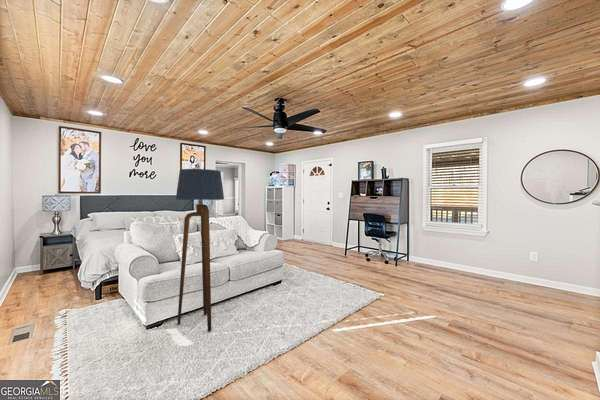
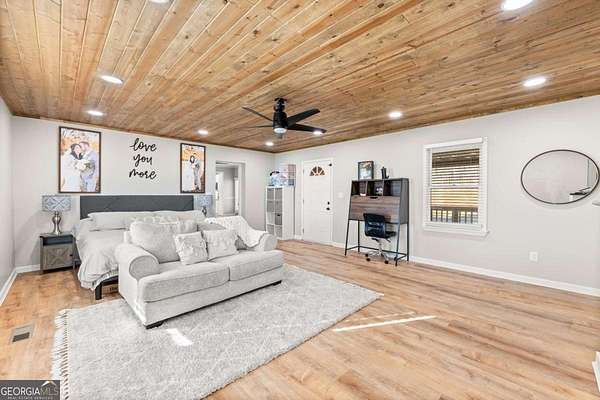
- floor lamp (202, 247)
